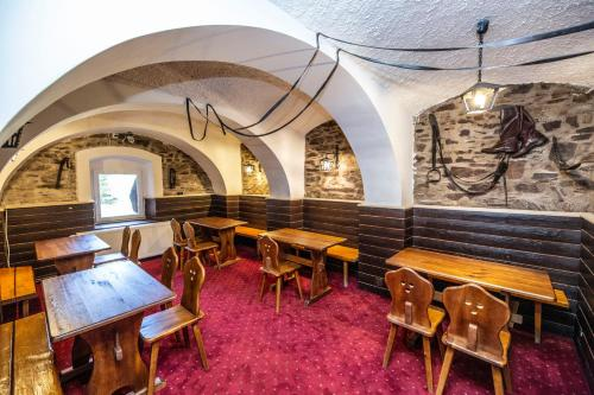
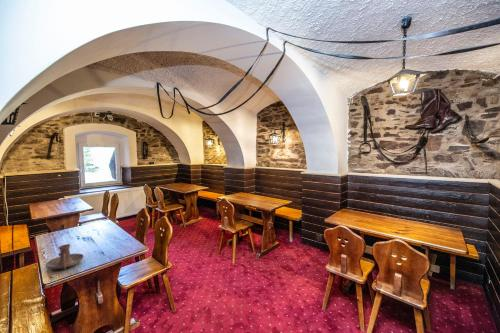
+ candle holder (64, 256)
